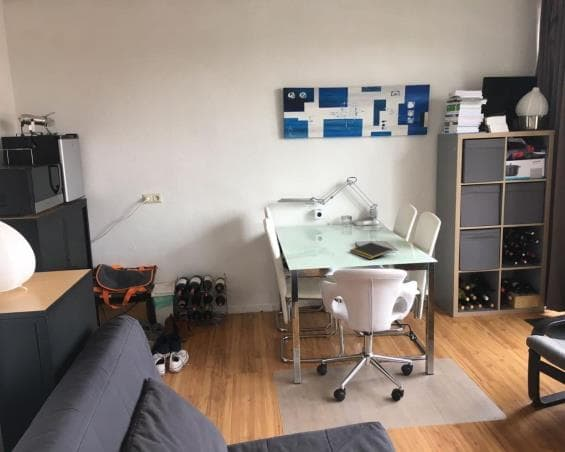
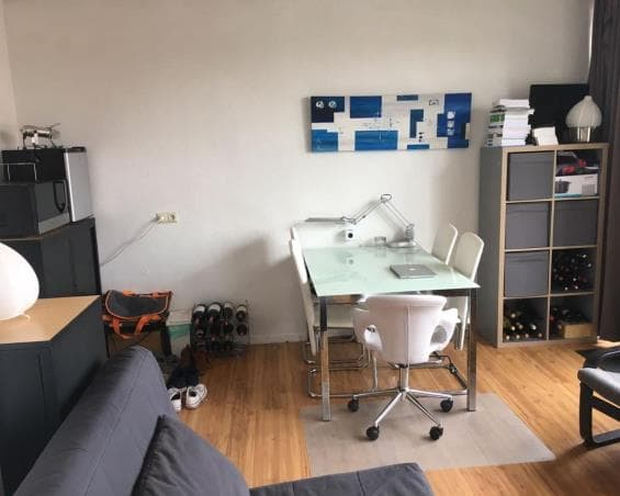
- notepad (370, 250)
